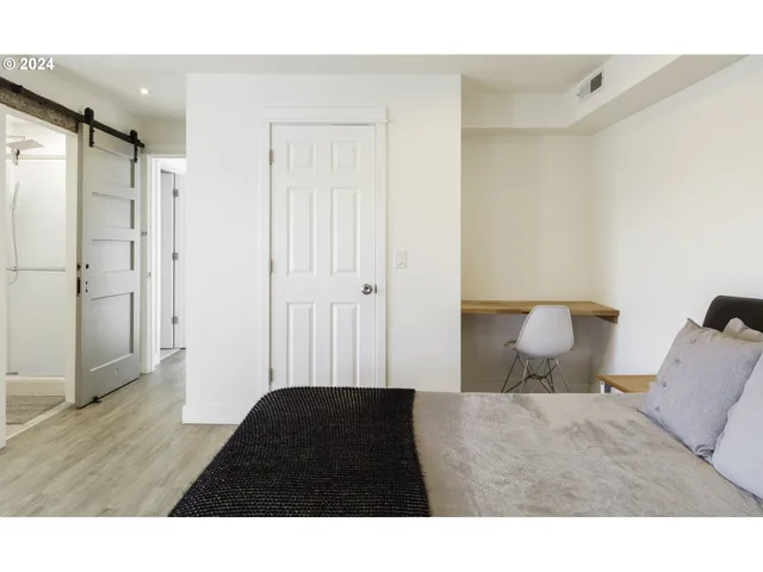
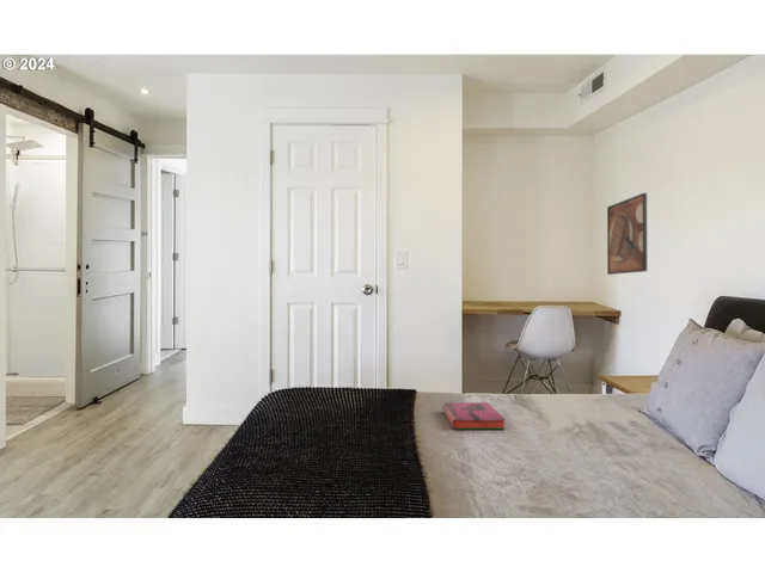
+ hardback book (471, 414)
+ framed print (625, 236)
